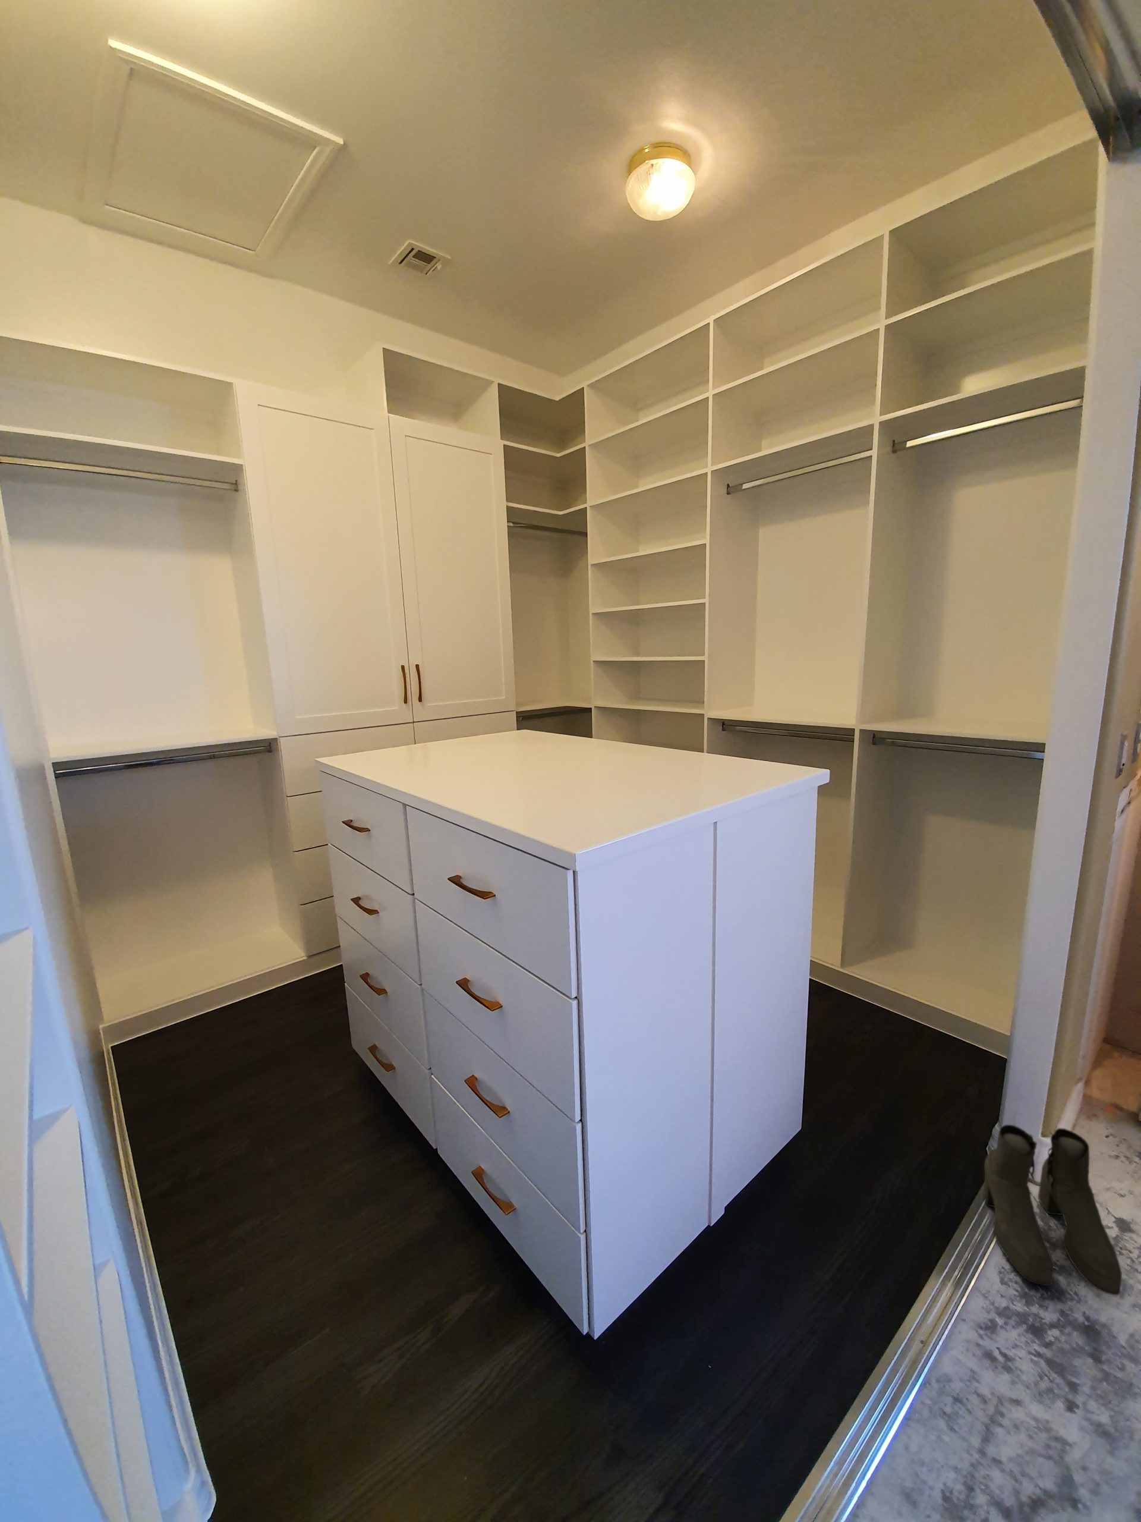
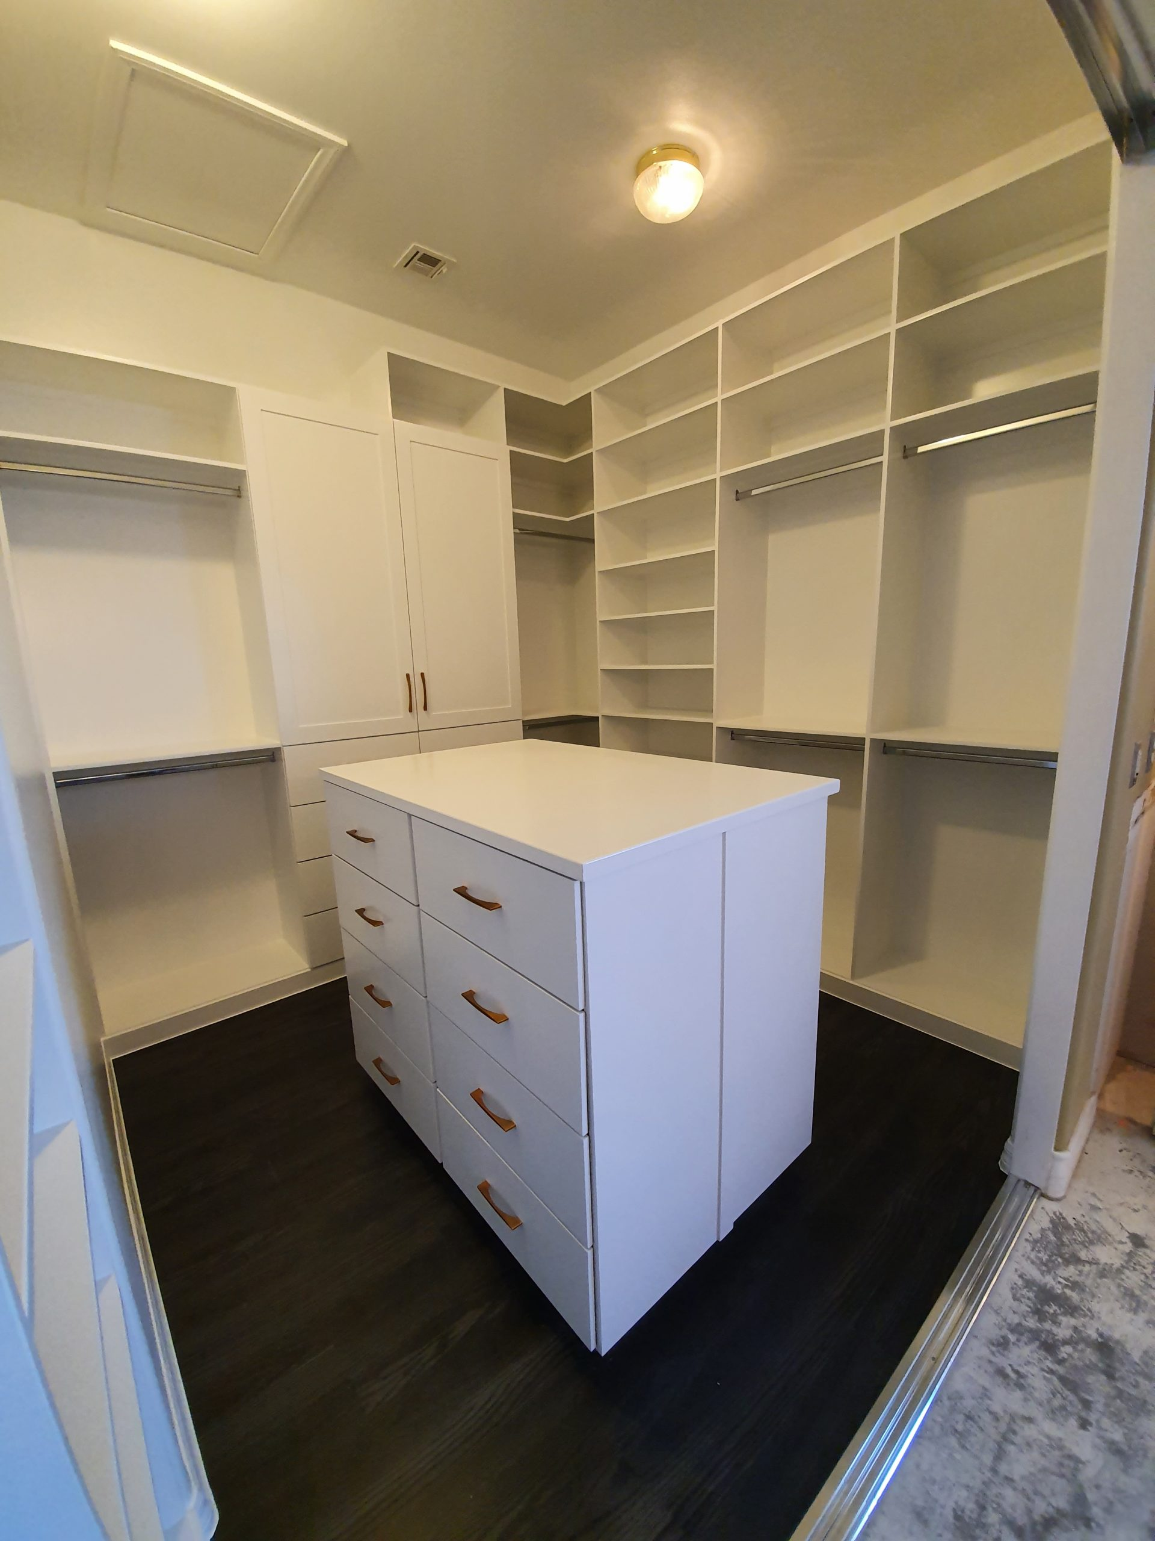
- boots (1050, 1197)
